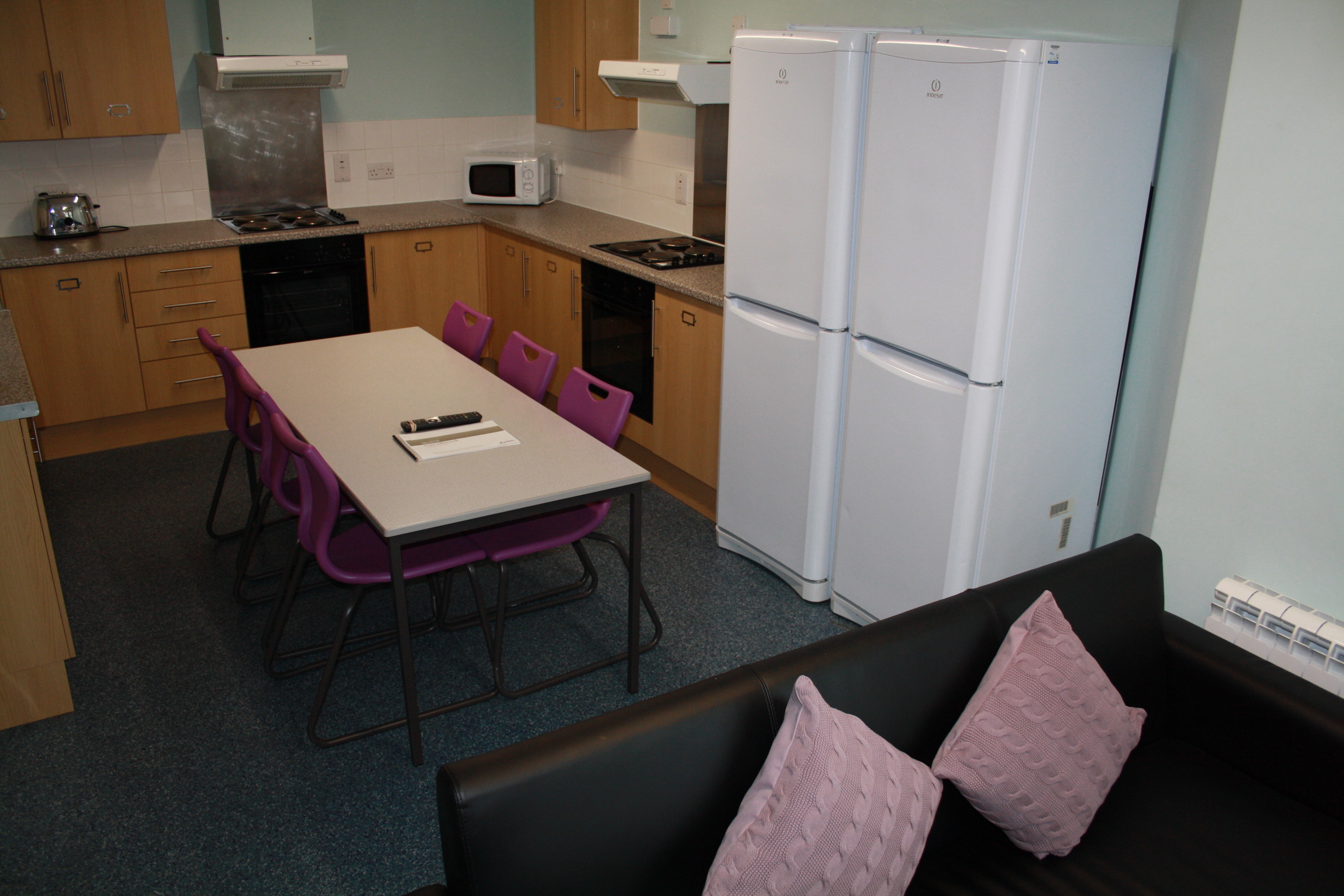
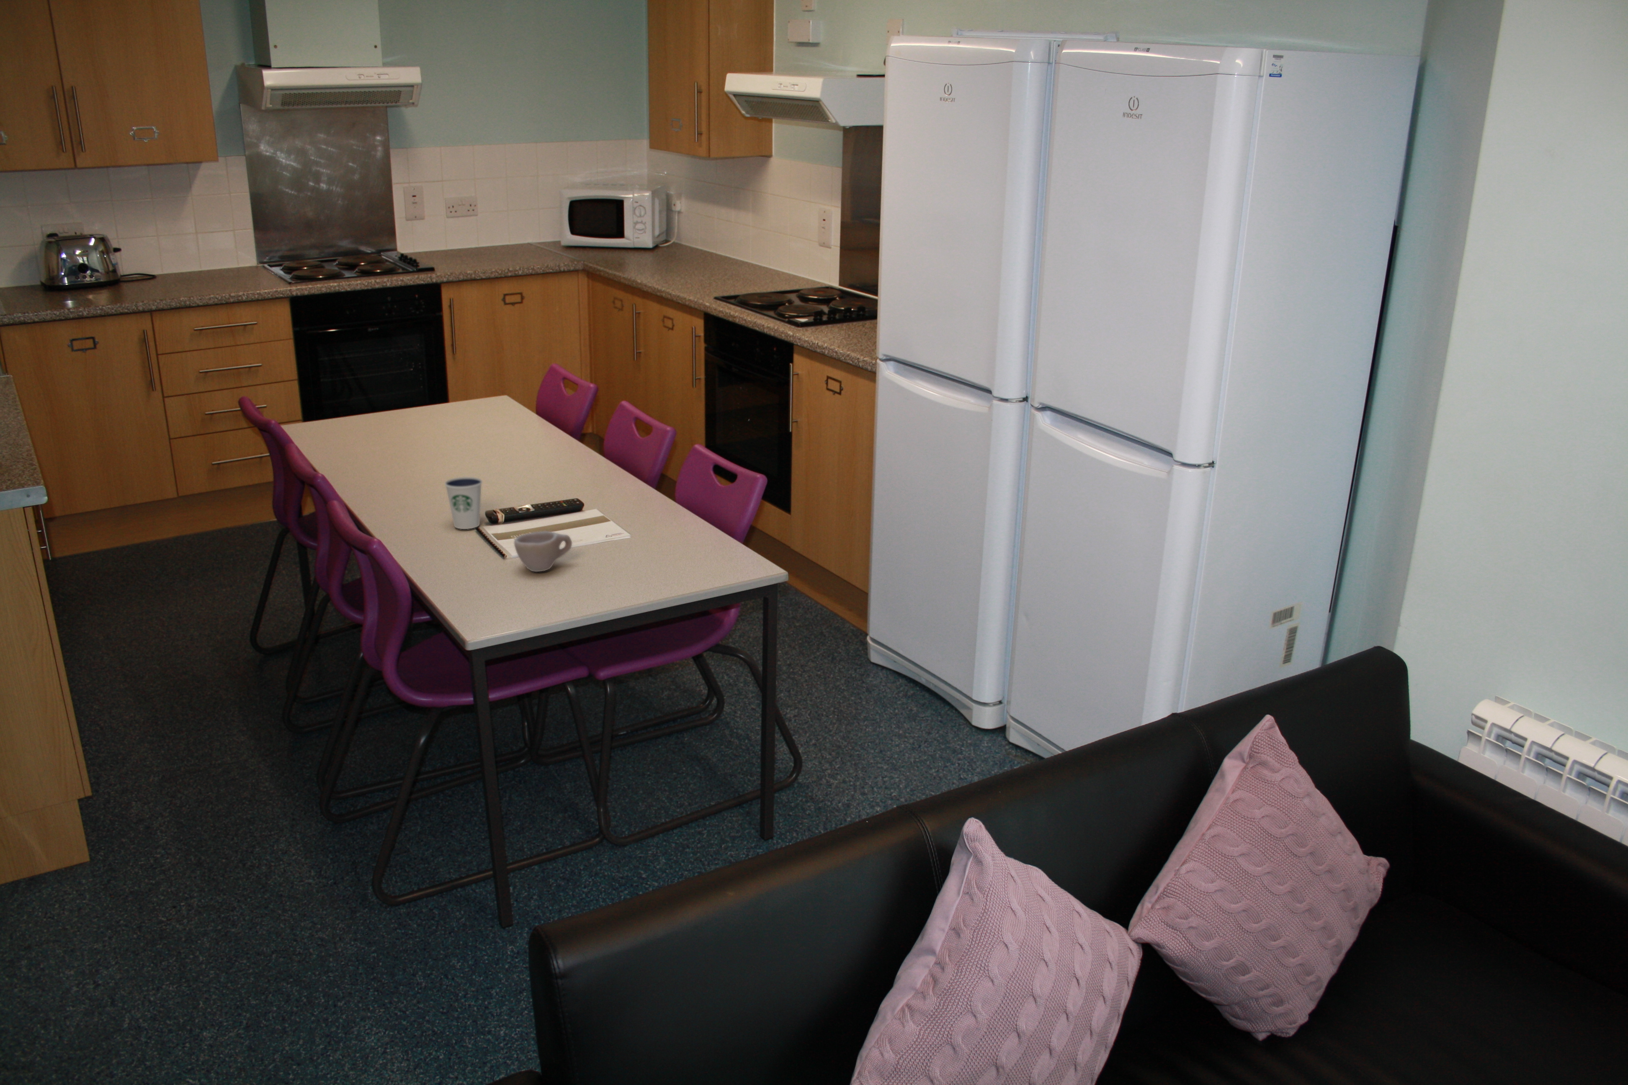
+ cup (544, 551)
+ dixie cup (465, 504)
